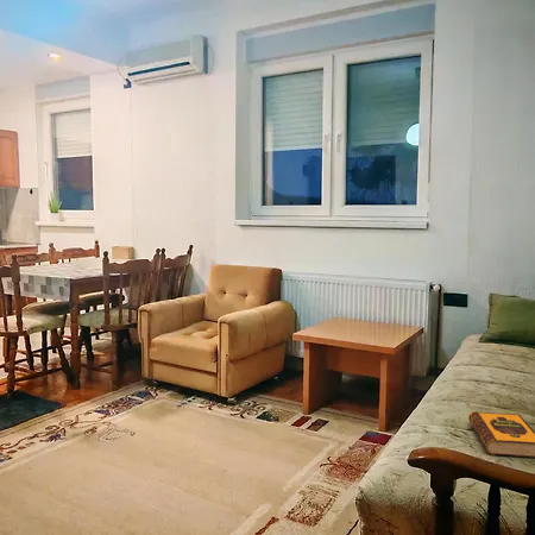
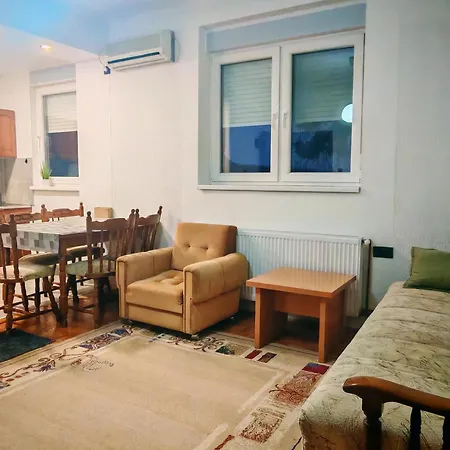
- hardback book (503, 433)
